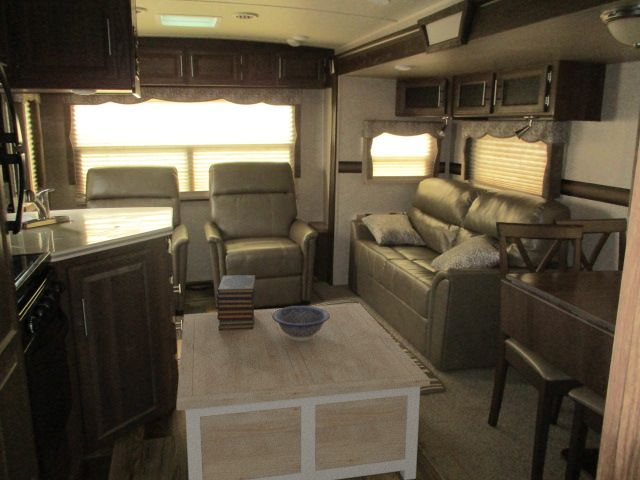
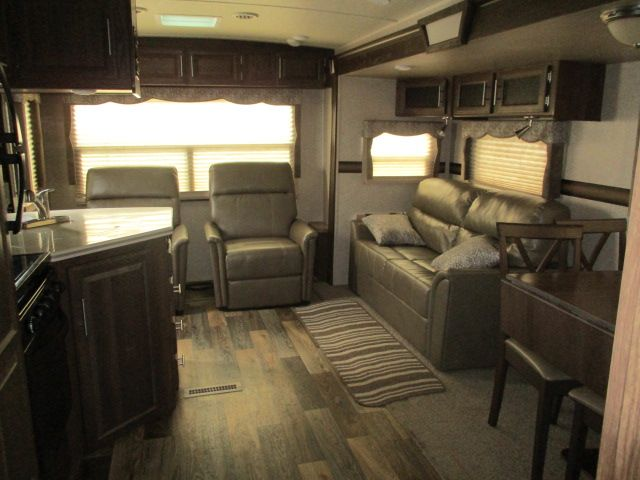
- decorative bowl (301, 324)
- coffee table (289, 387)
- book stack (237, 301)
